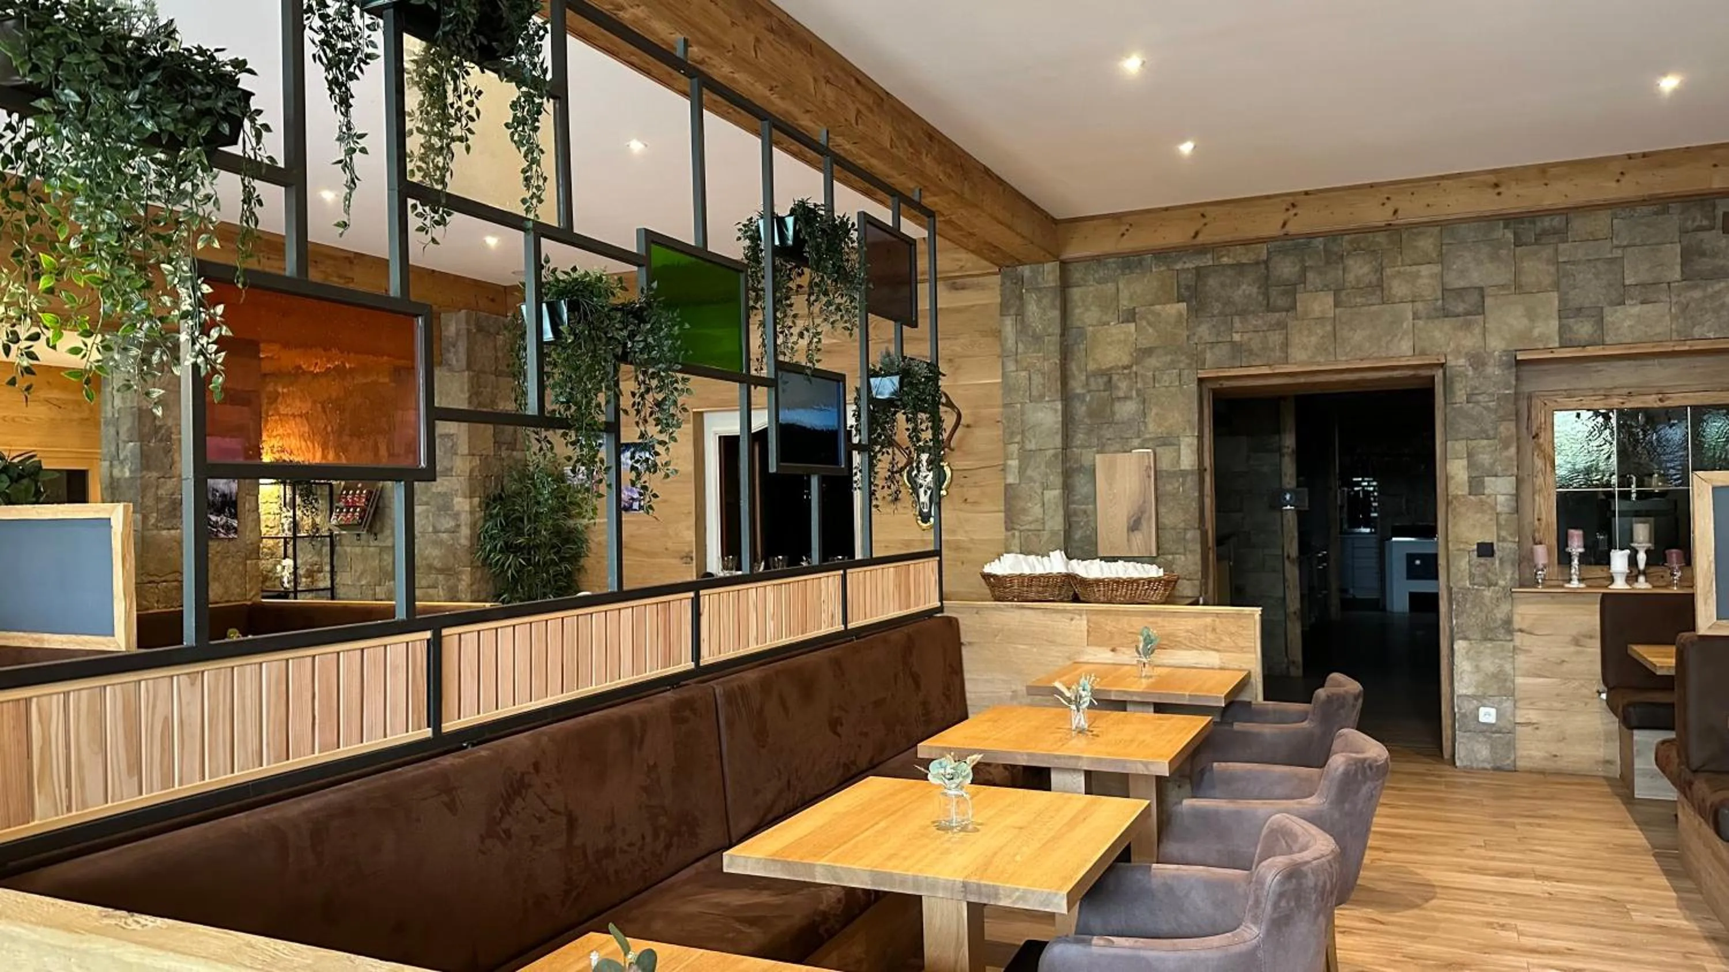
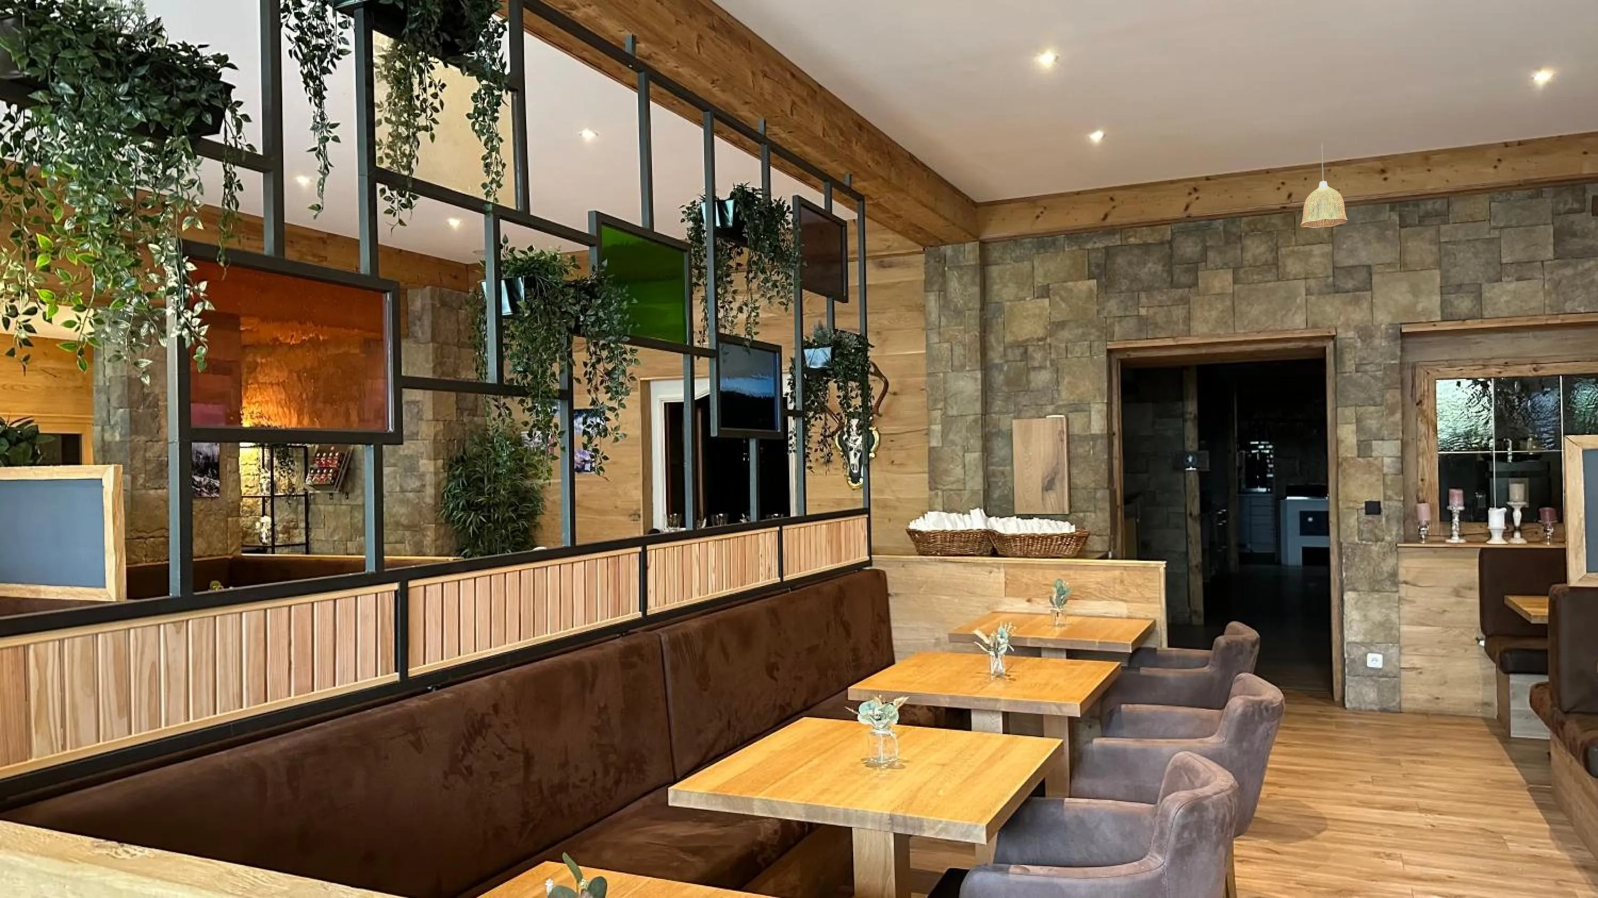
+ pendant lamp (1323, 183)
